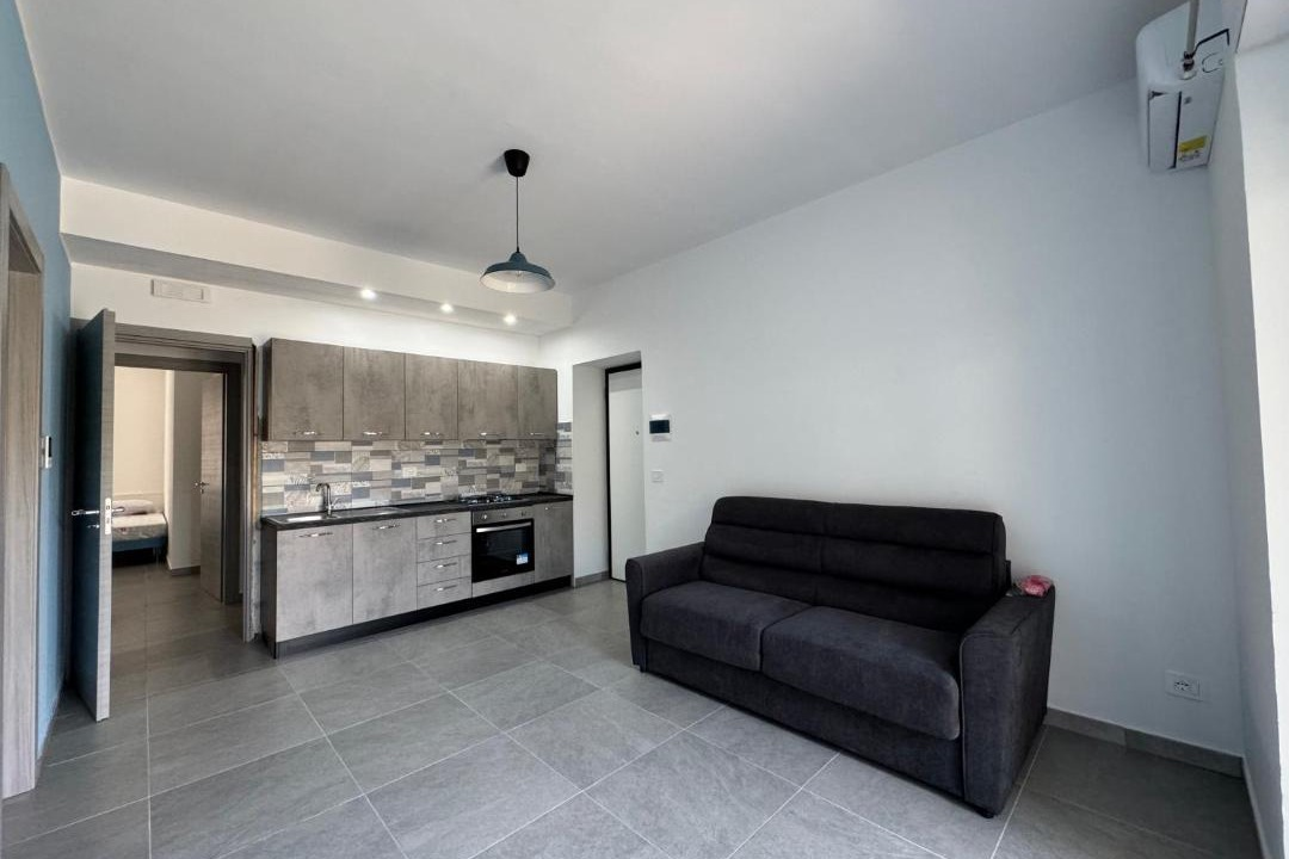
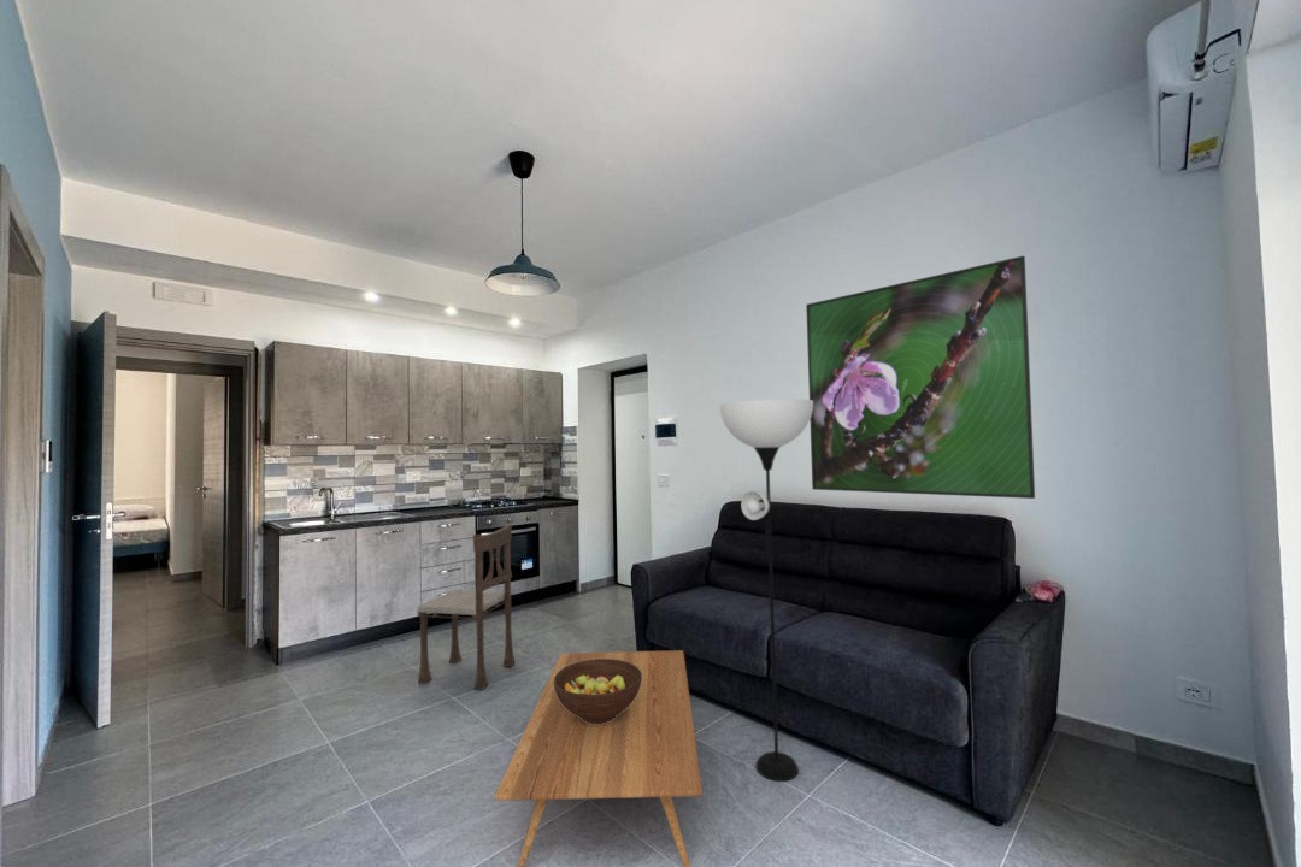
+ fruit bowl (597, 695)
+ dining chair (466, 601)
+ floor lamp (771, 584)
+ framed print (905, 388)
+ coffee table (613, 745)
